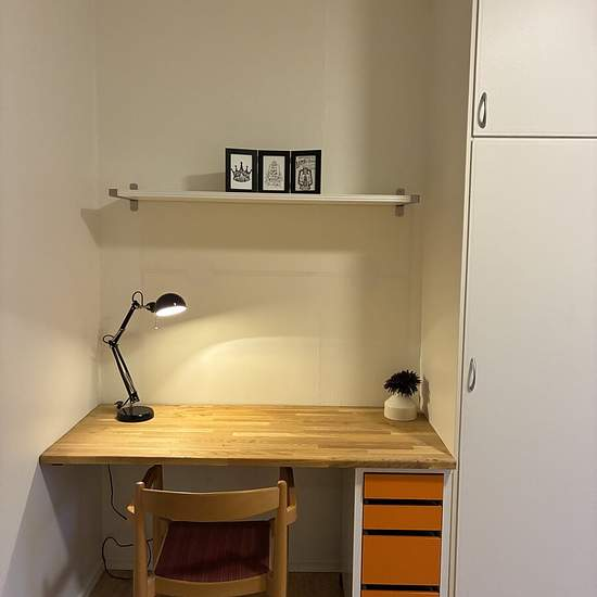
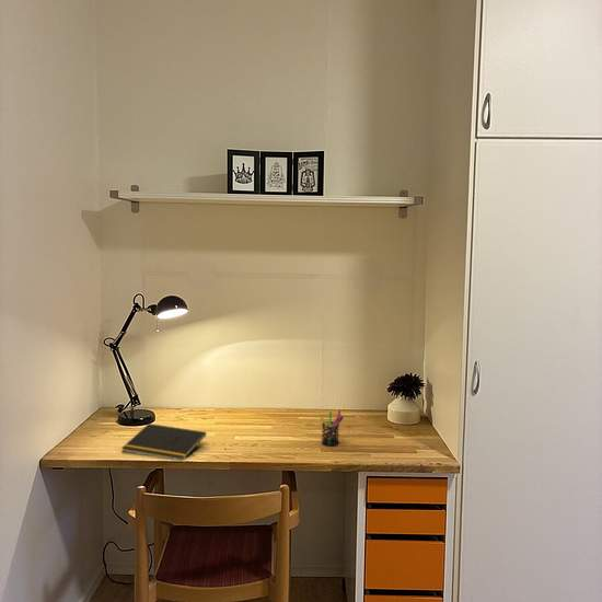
+ pen holder (331, 426)
+ notepad (164, 441)
